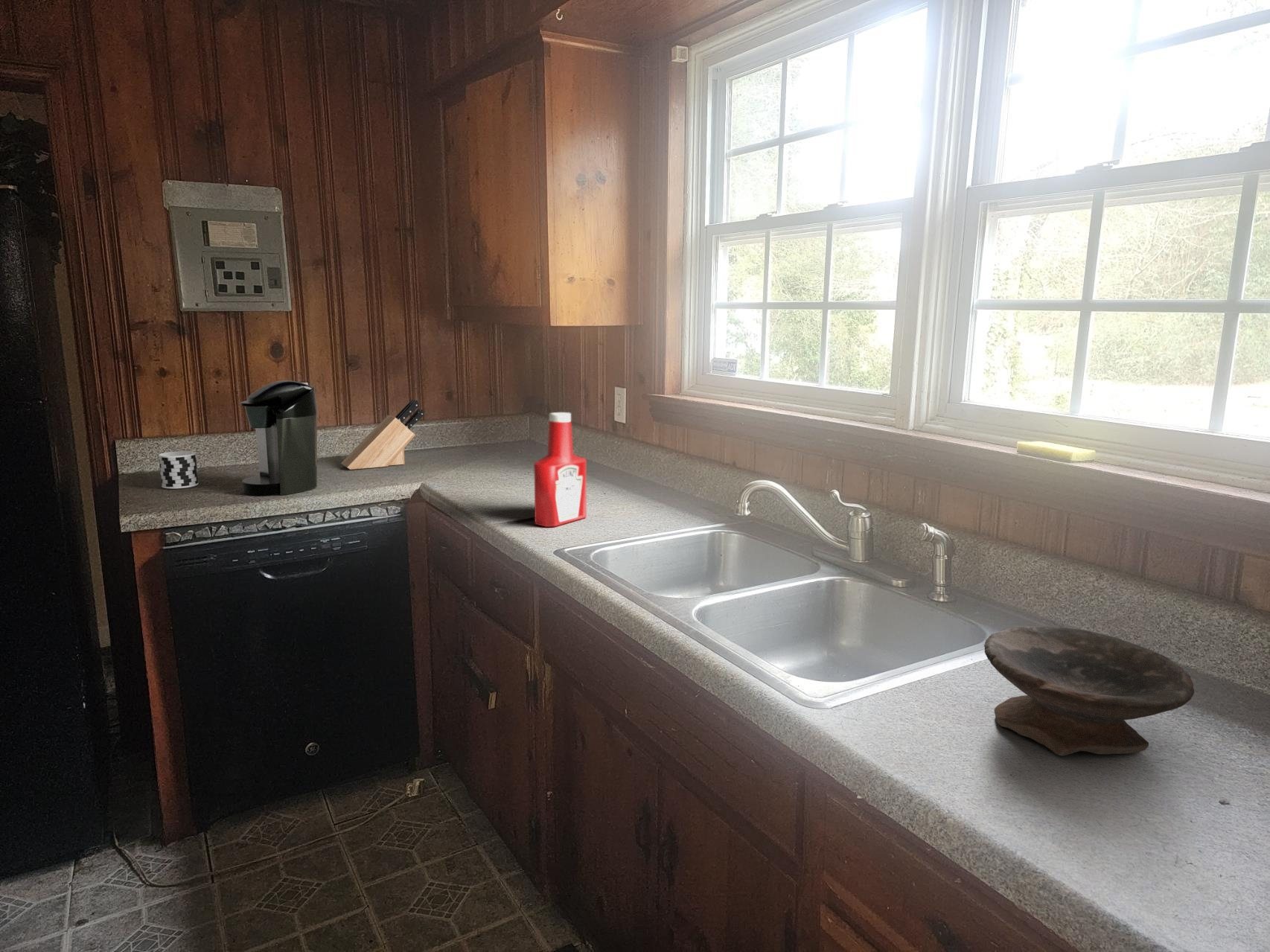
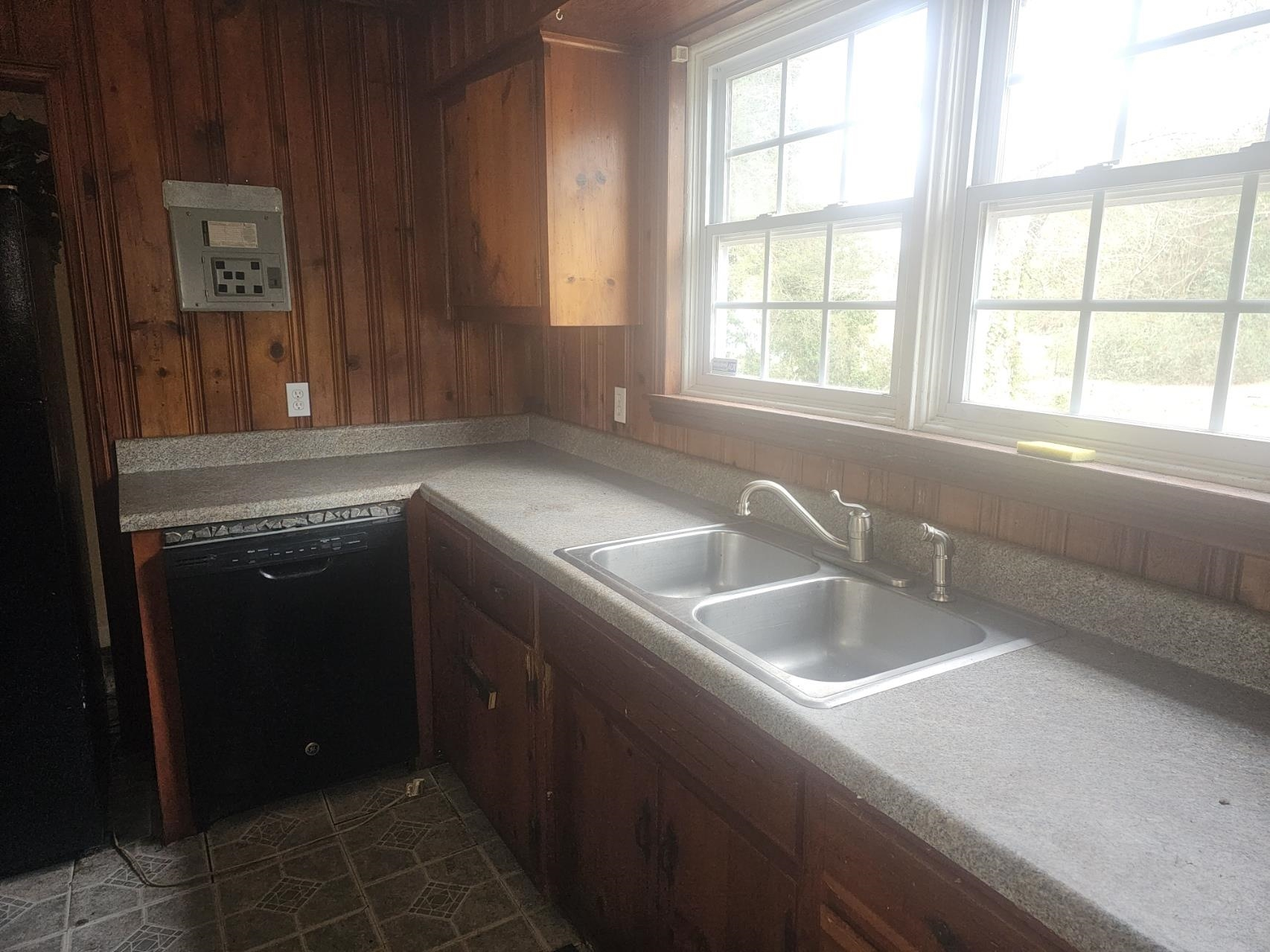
- coffee maker (276, 432)
- knife block (383, 432)
- cup (178, 468)
- soap bottle (560, 467)
- bowl (1079, 695)
